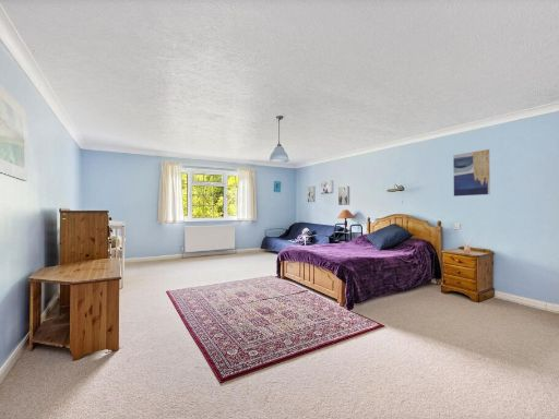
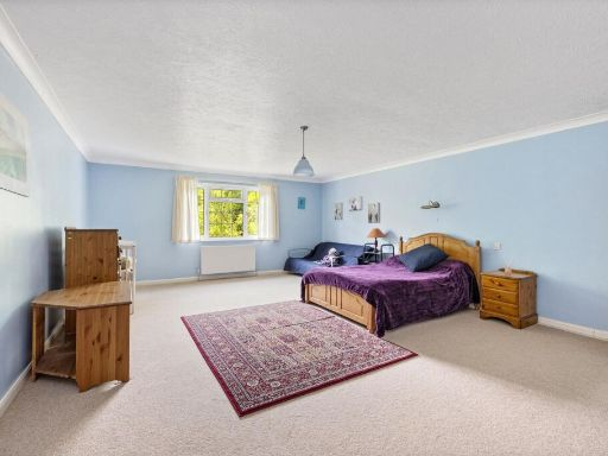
- wall art (471, 173)
